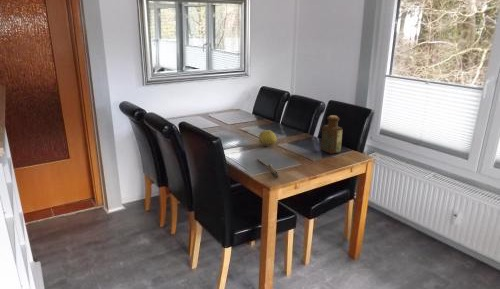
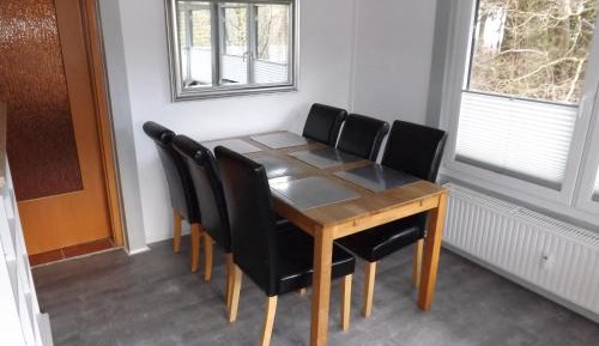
- spoon (266, 164)
- fruit (267, 138)
- bottle (331, 133)
